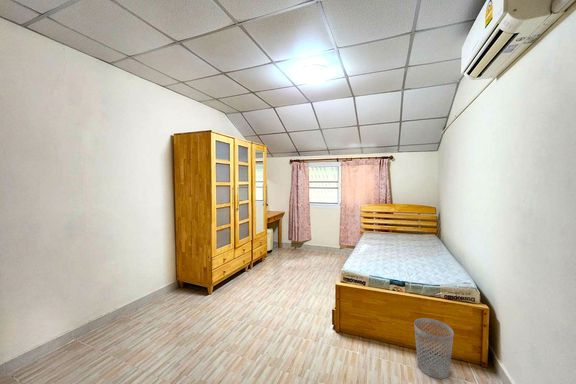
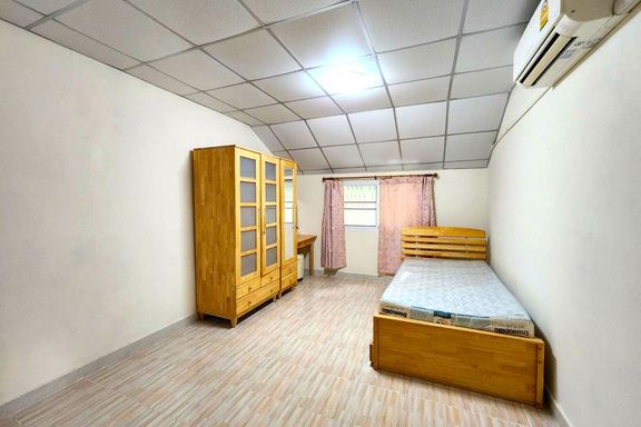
- wastebasket (432, 348)
